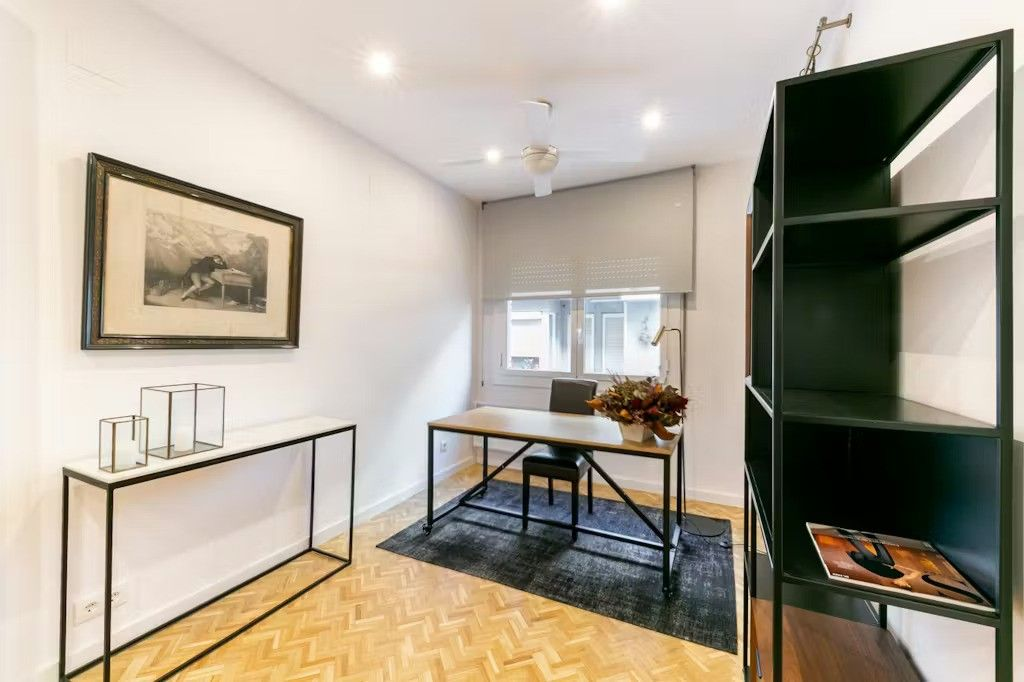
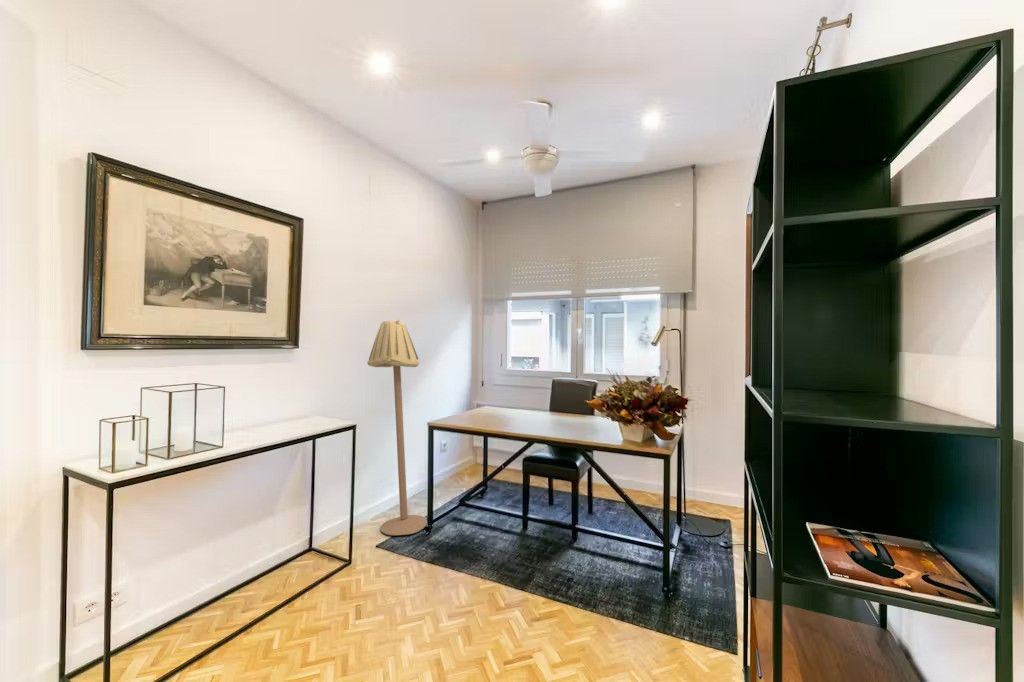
+ floor lamp (396, 421)
